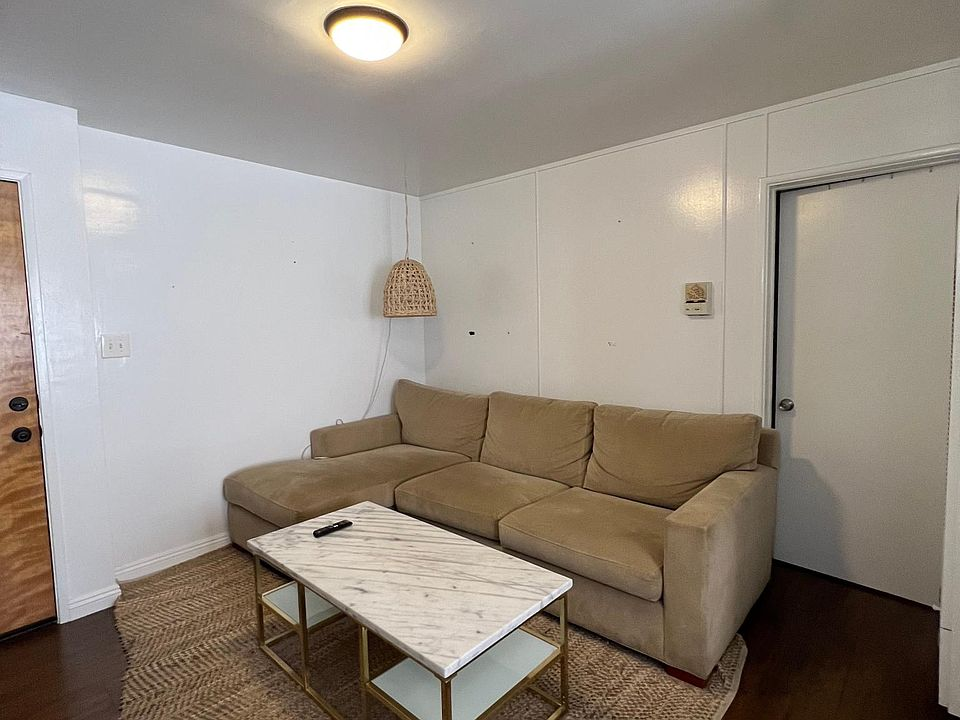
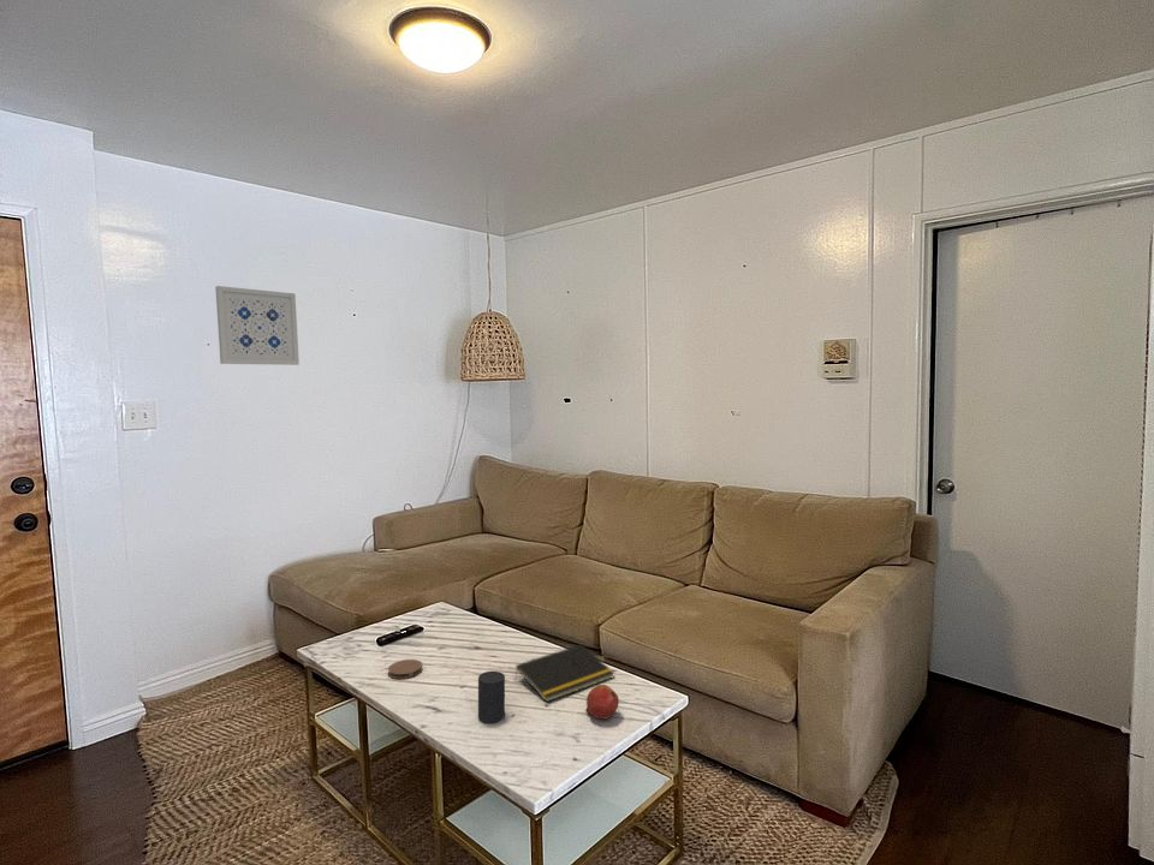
+ fruit (601, 700)
+ notepad (565, 670)
+ wall art (258, 327)
+ coaster (405, 668)
+ cup (490, 696)
